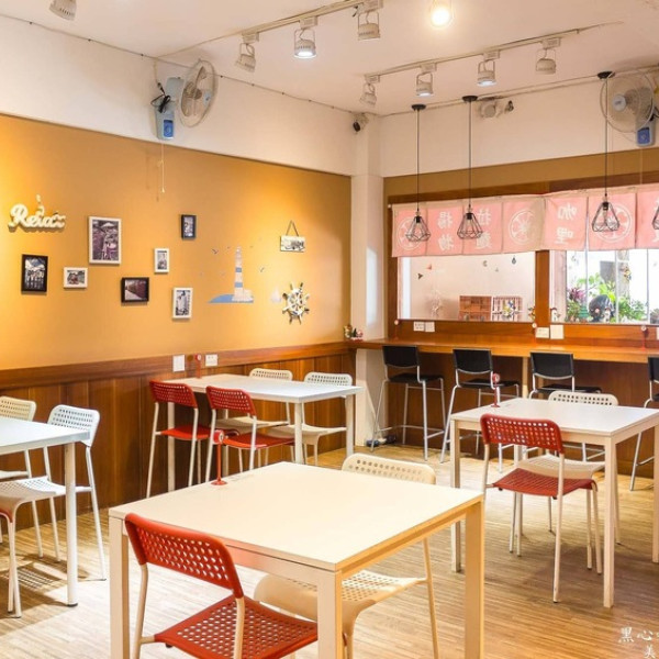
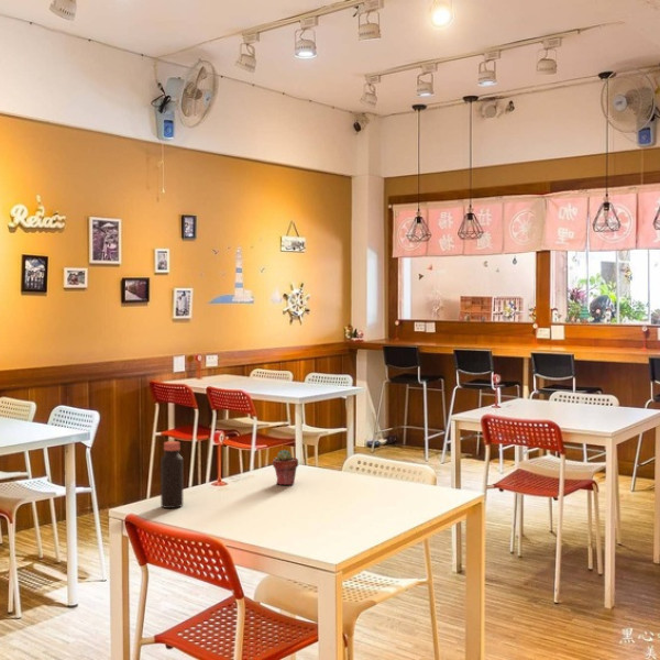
+ bottle (172, 474)
+ potted succulent (285, 466)
